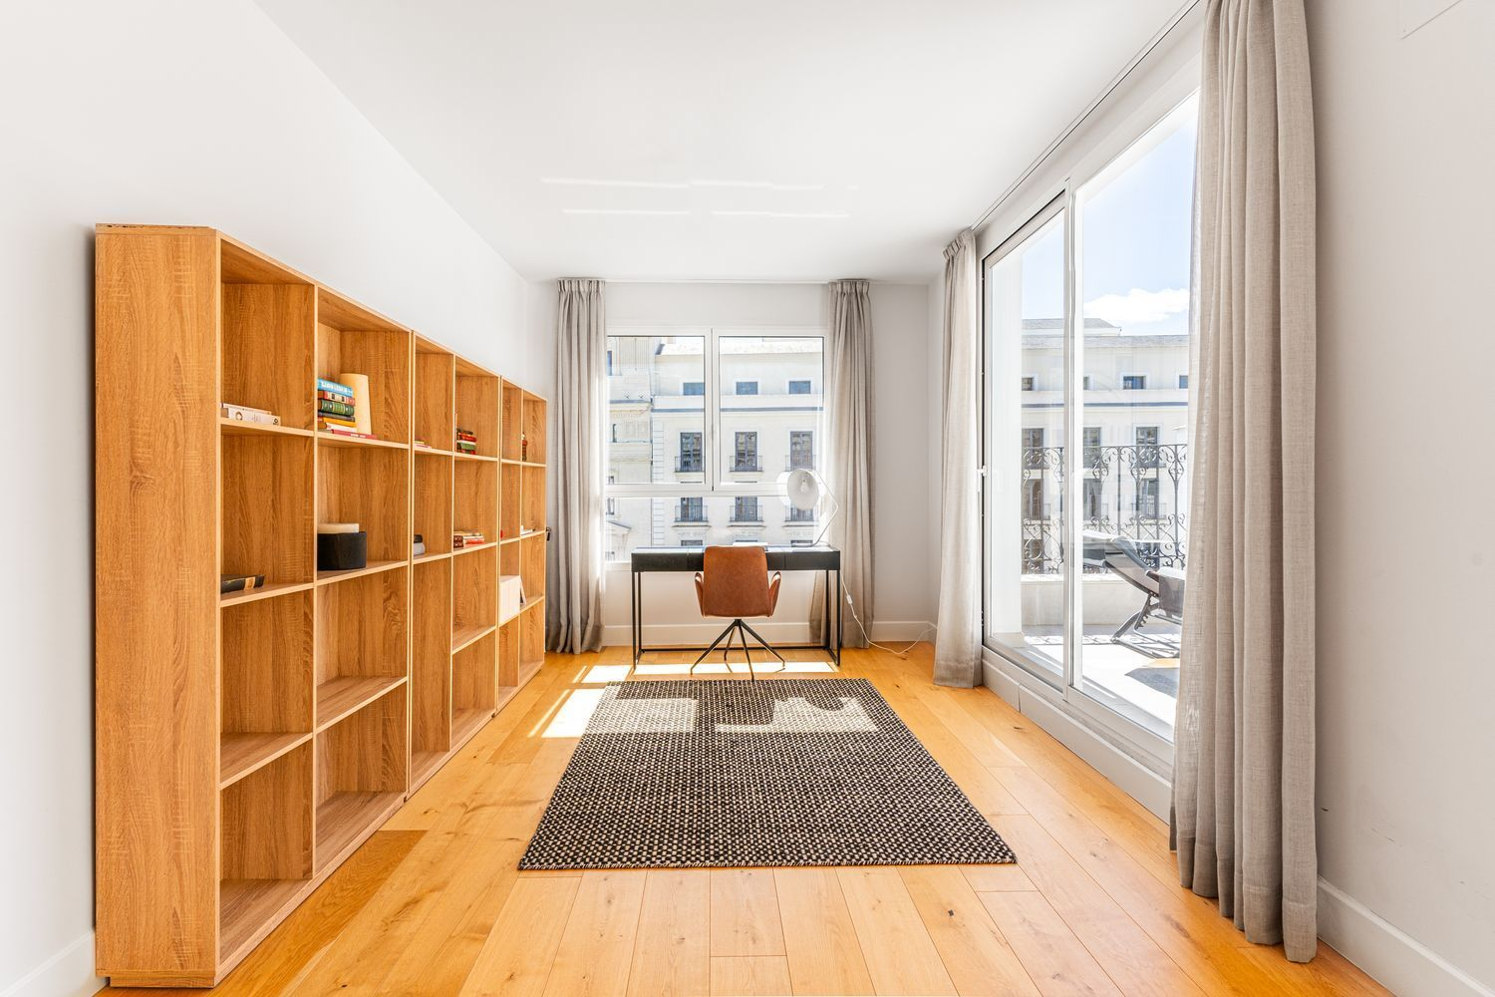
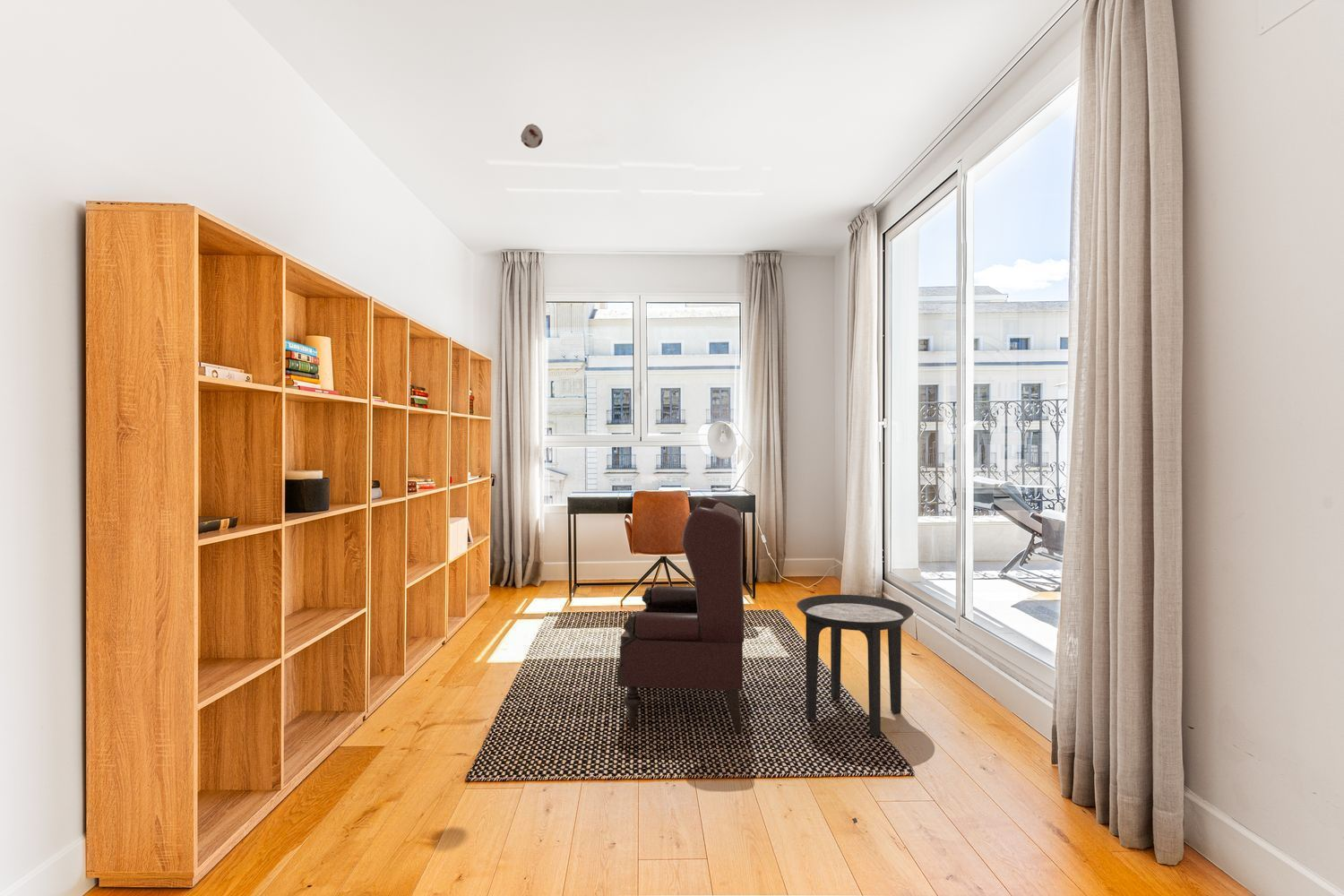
+ armchair (685, 602)
+ smoke detector (531, 135)
+ side table (840, 659)
